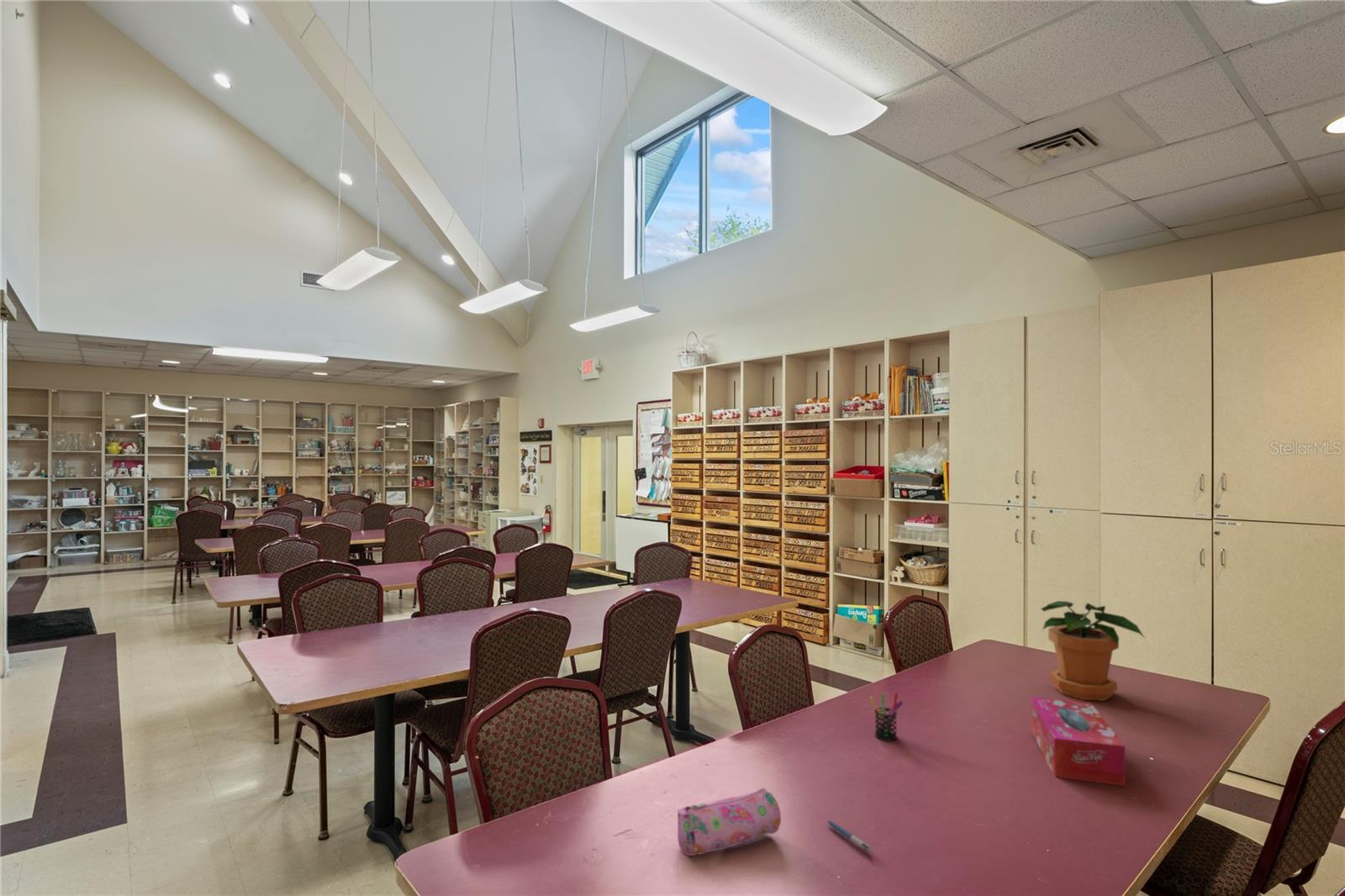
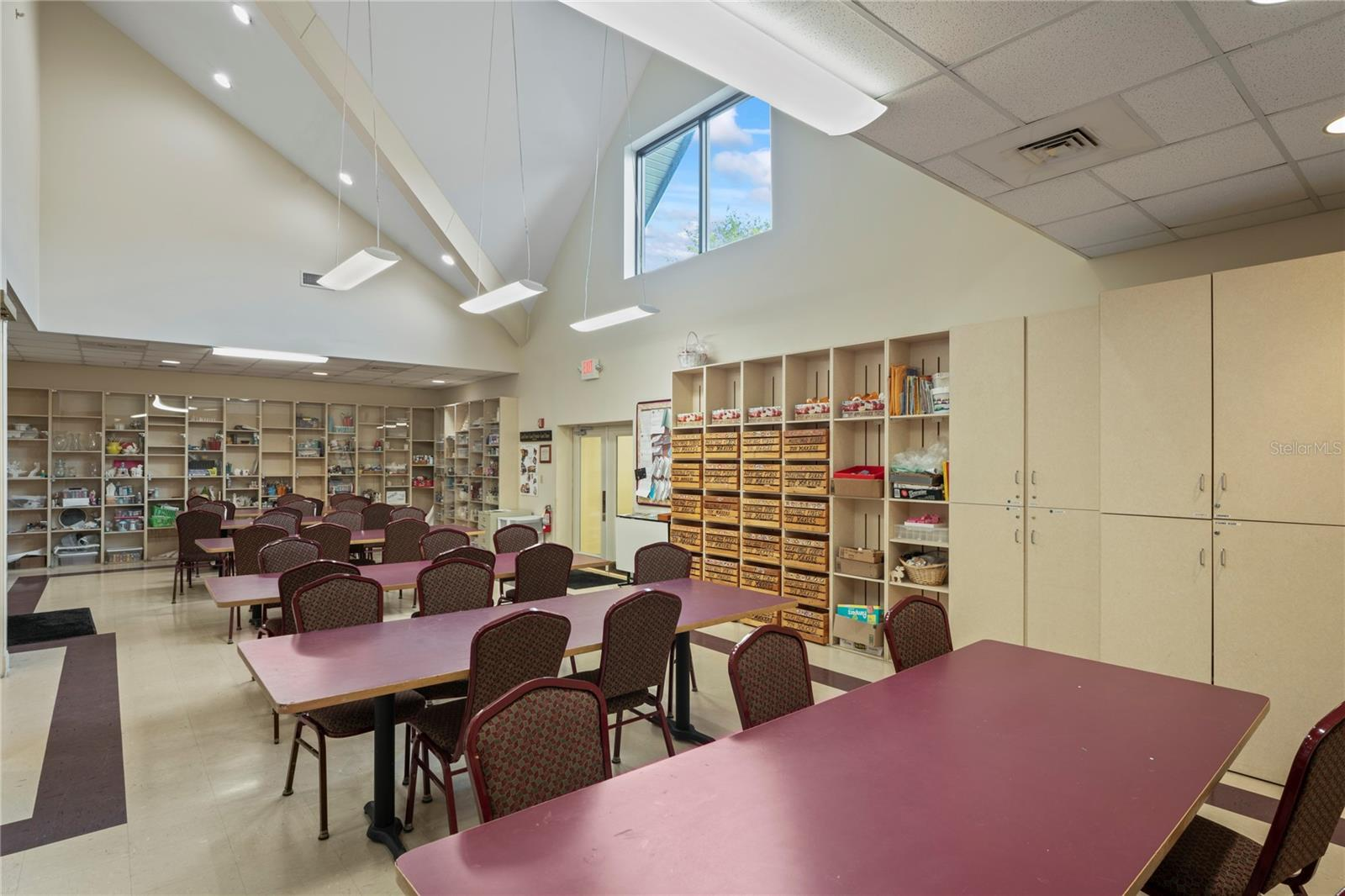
- tissue box (1073, 737)
- pencil case (727, 820)
- pen holder (886, 714)
- pen (849, 835)
- potted plant (1091, 651)
